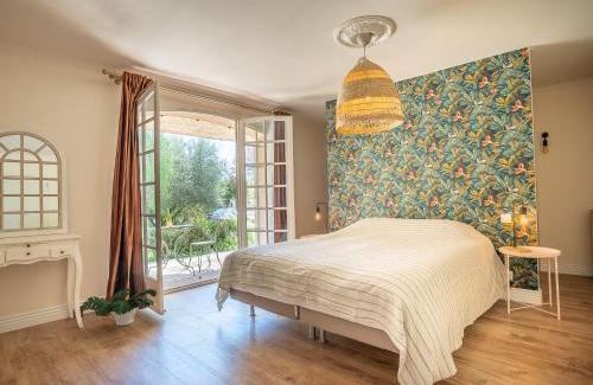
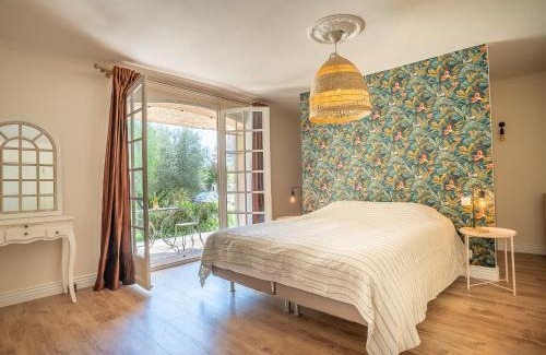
- potted plant (119, 309)
